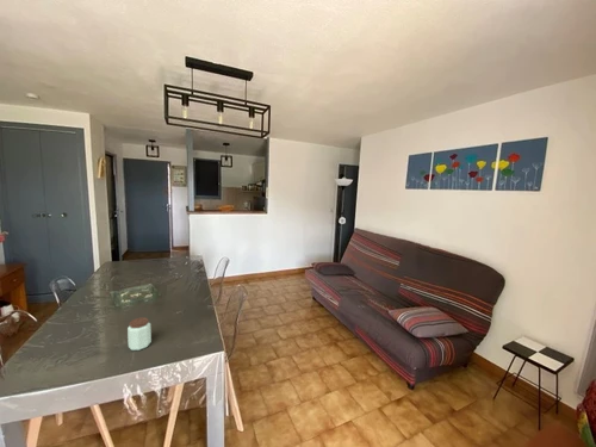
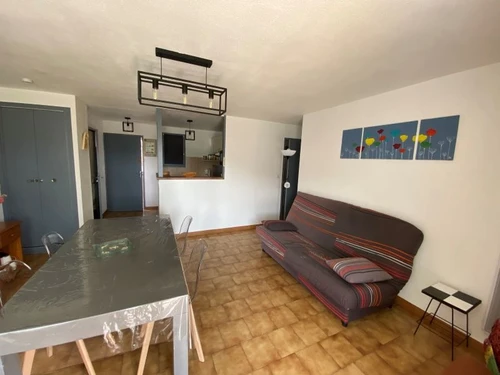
- peanut butter (139, 333)
